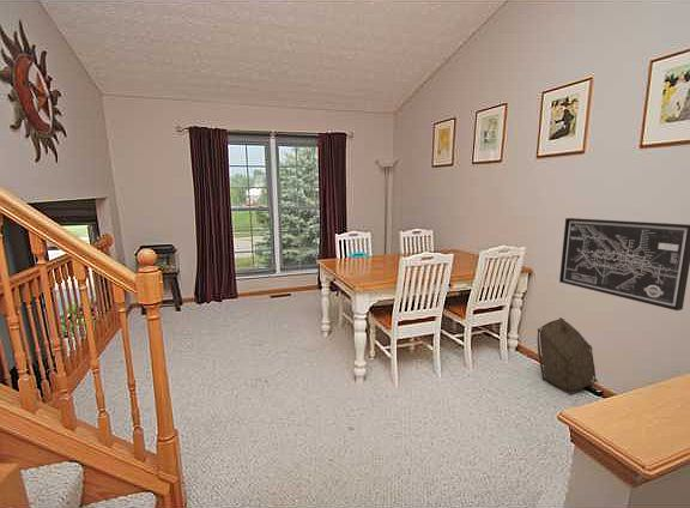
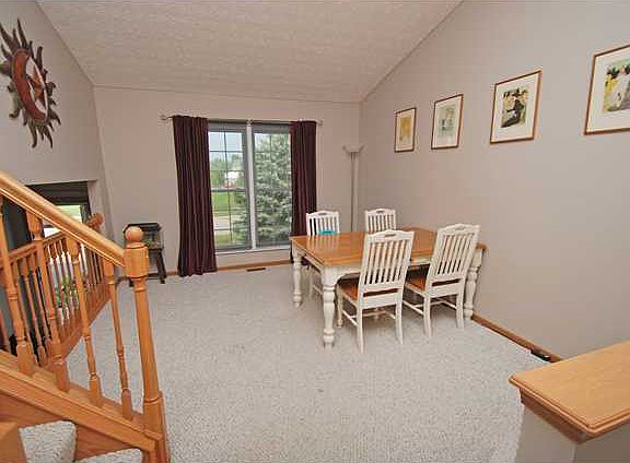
- wall art (616, 258)
- backpack (568, 353)
